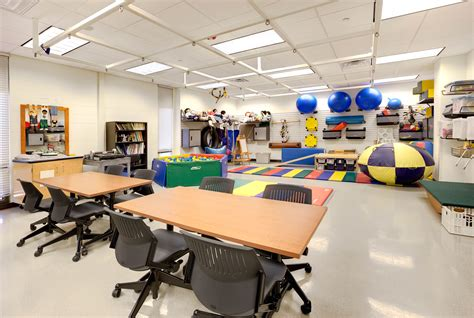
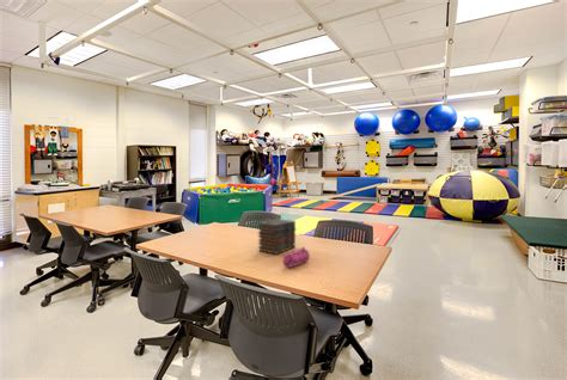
+ pencil case (295, 257)
+ book stack (276, 234)
